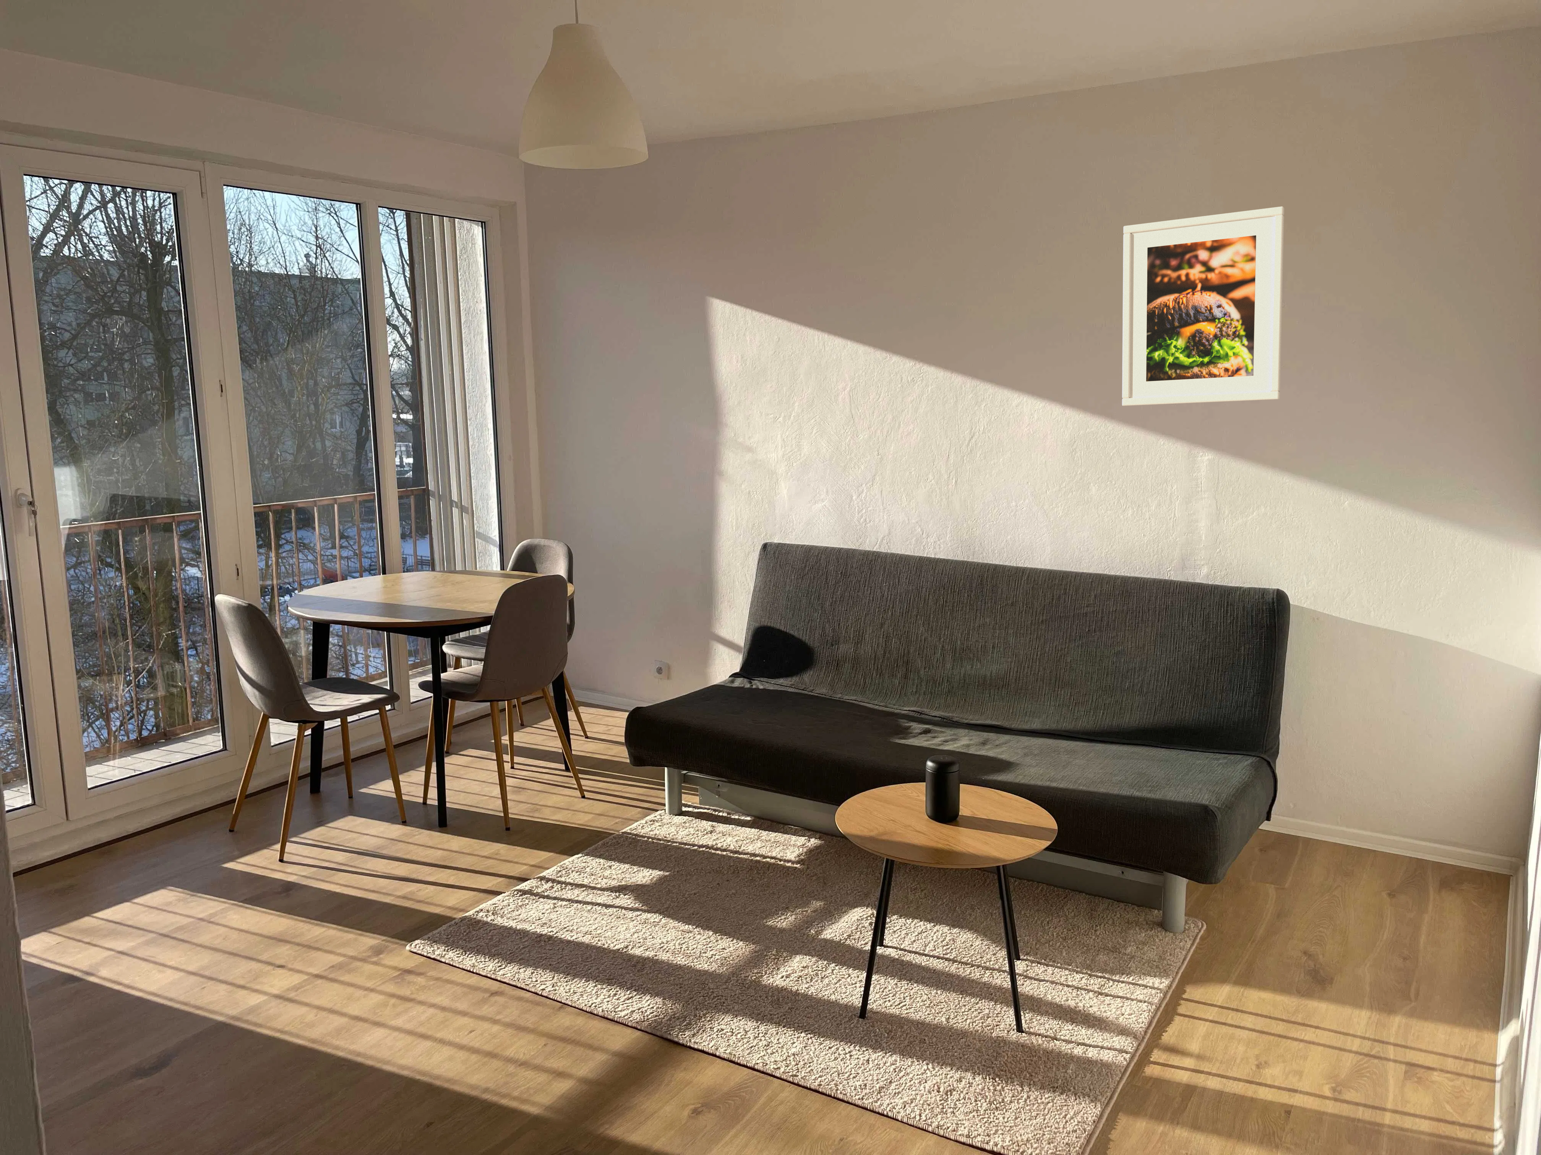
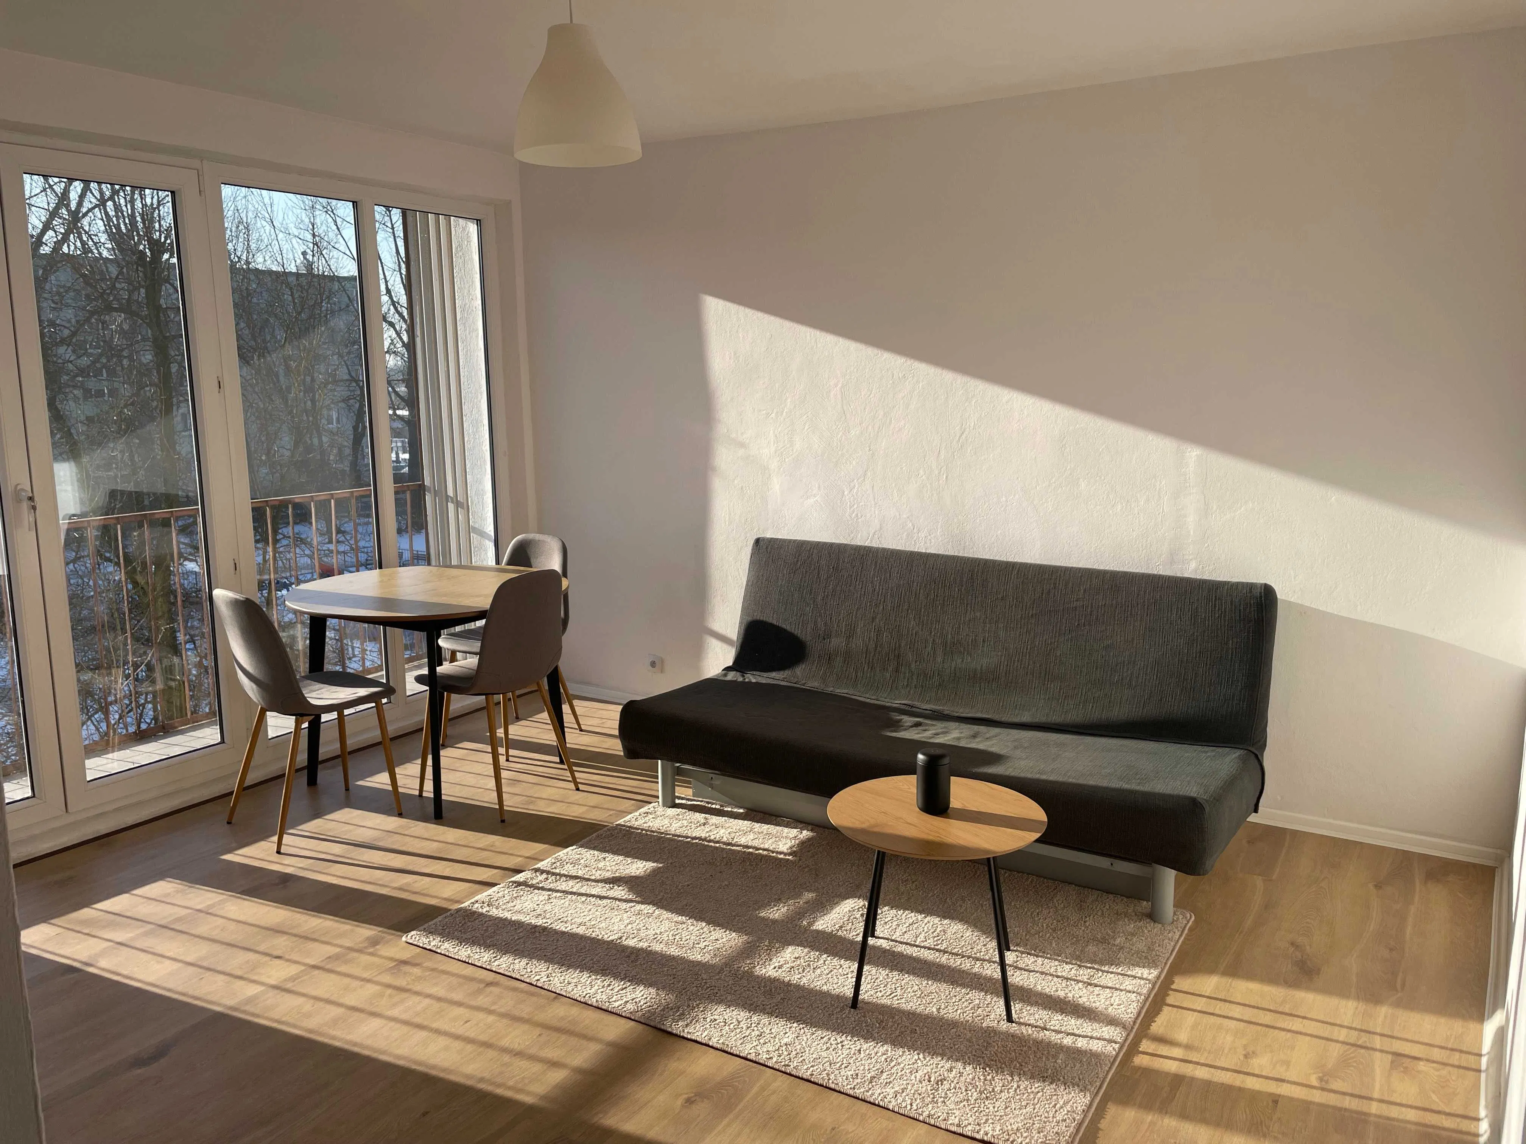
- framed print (1200, 311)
